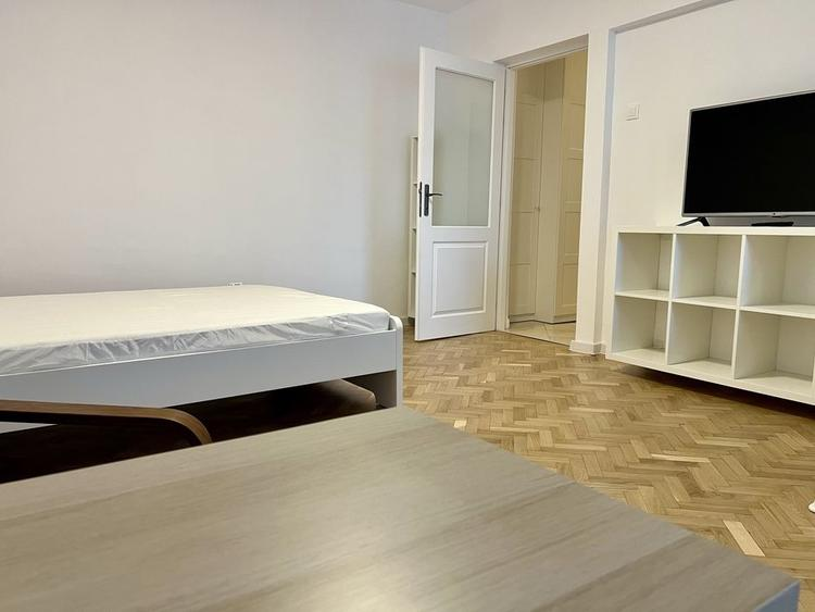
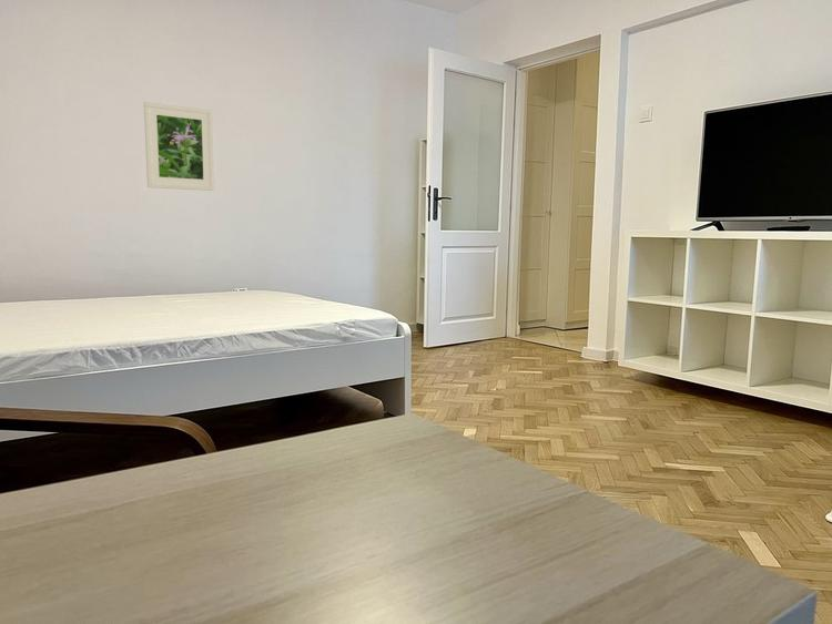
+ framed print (180, 147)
